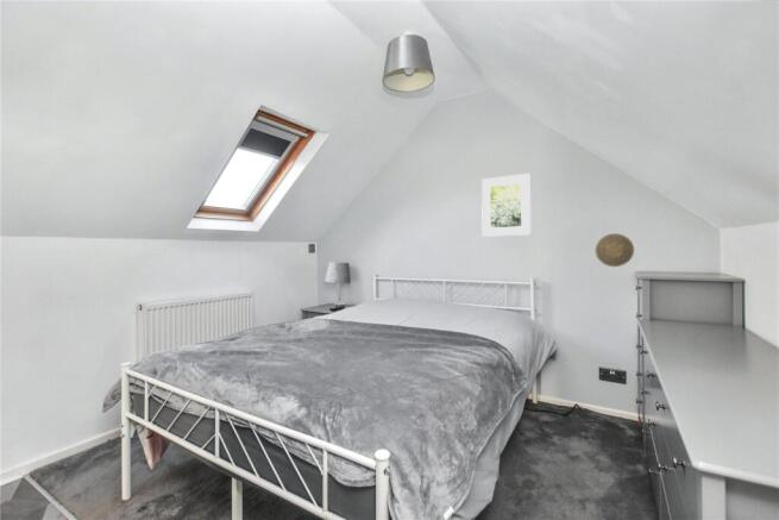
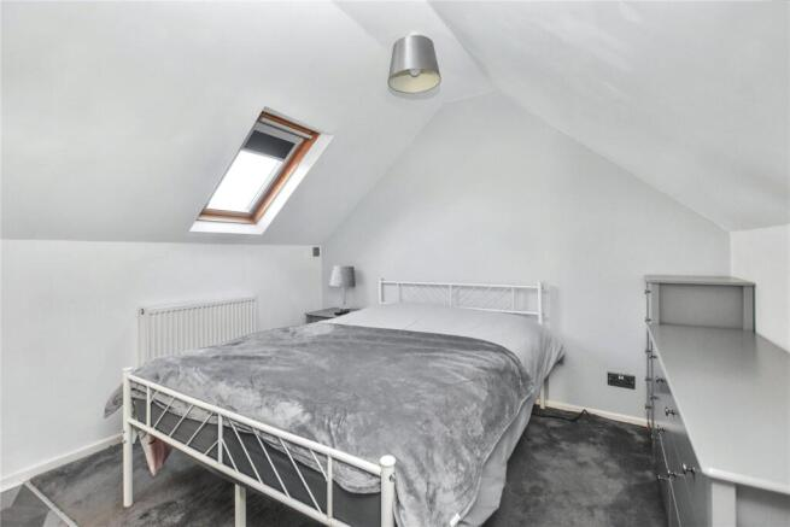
- decorative plate (614, 250)
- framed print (505, 206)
